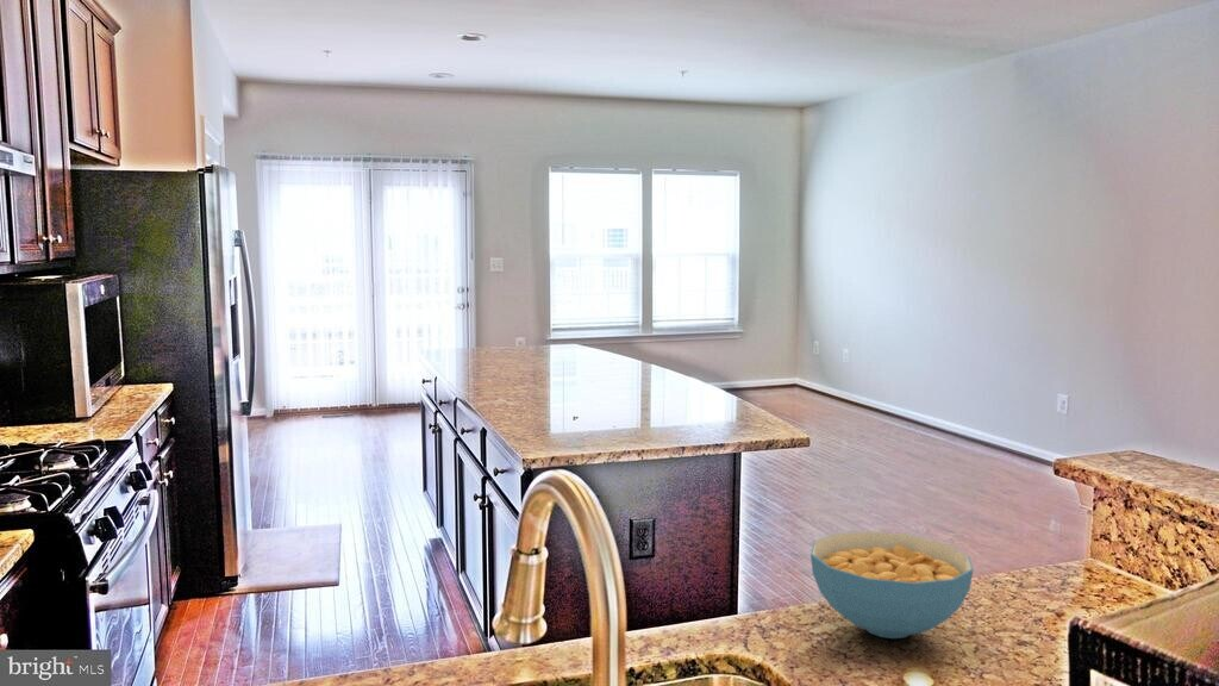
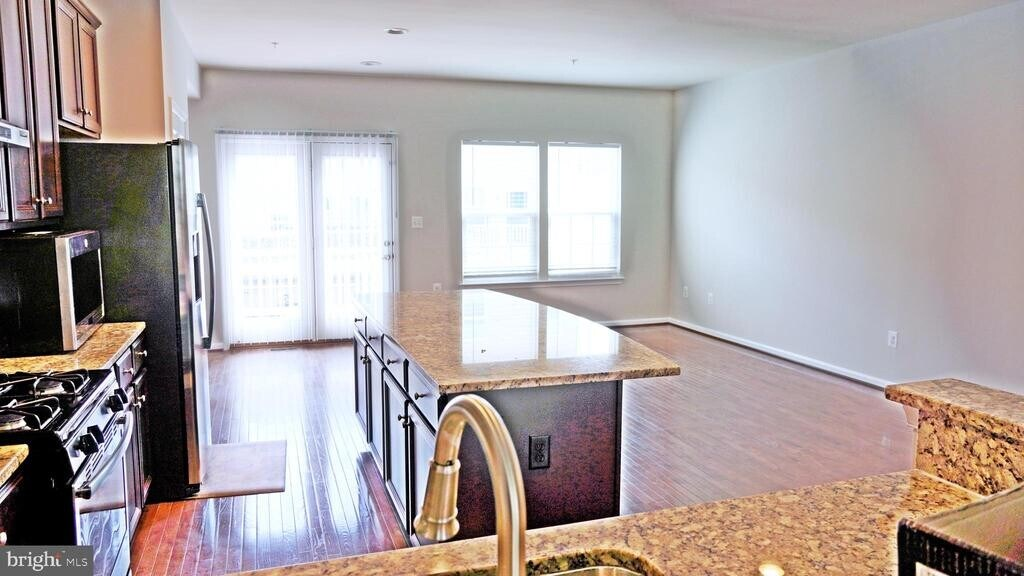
- cereal bowl (888, 592)
